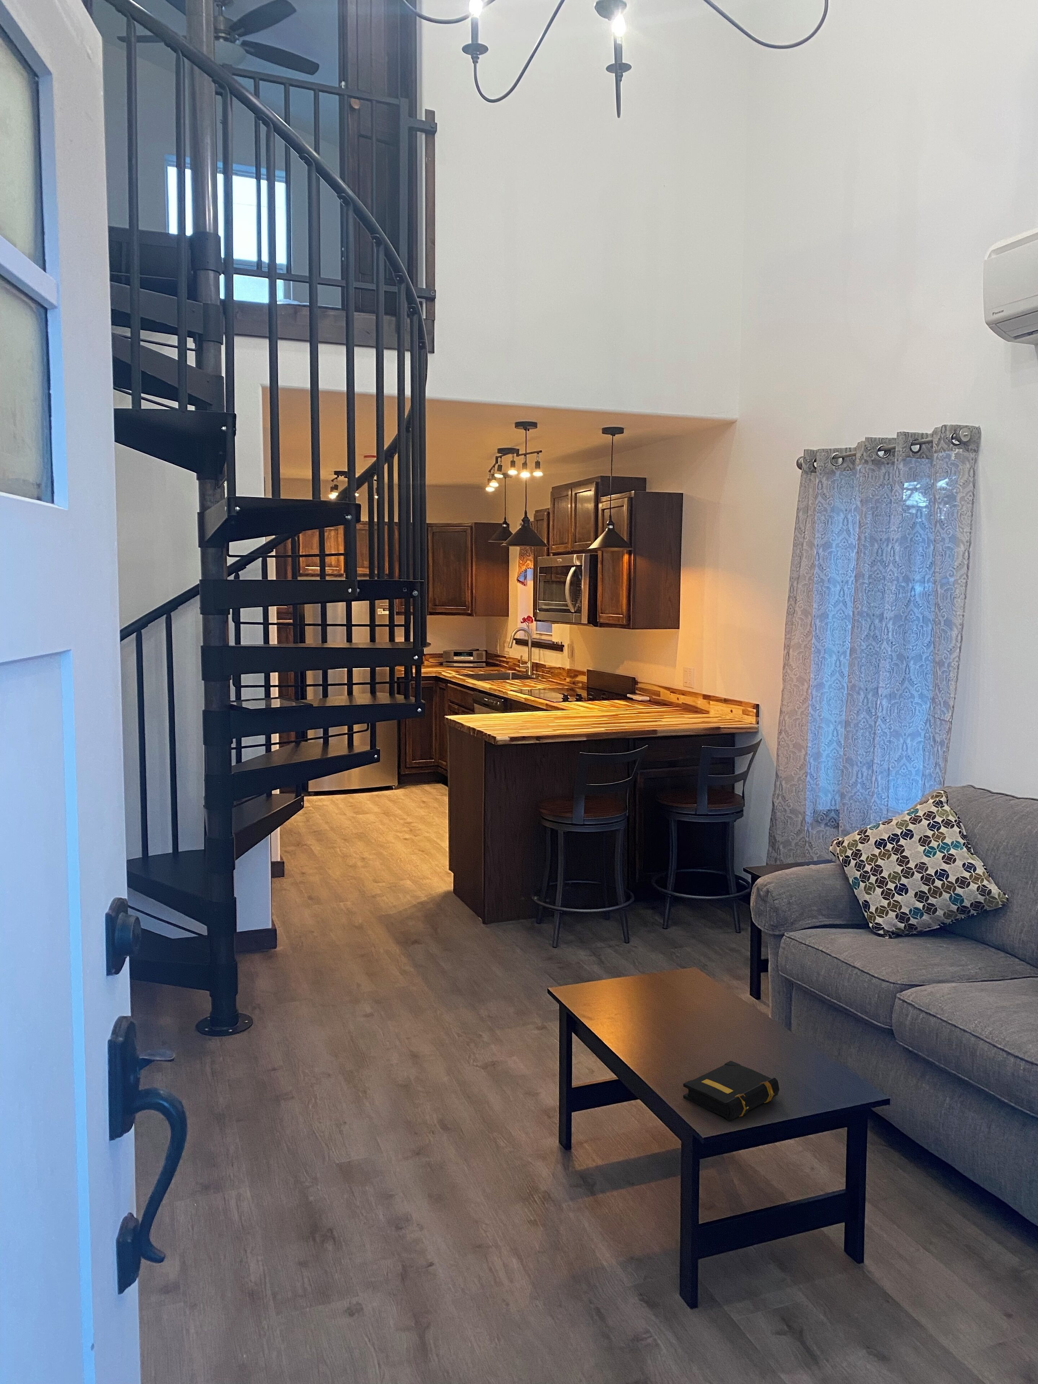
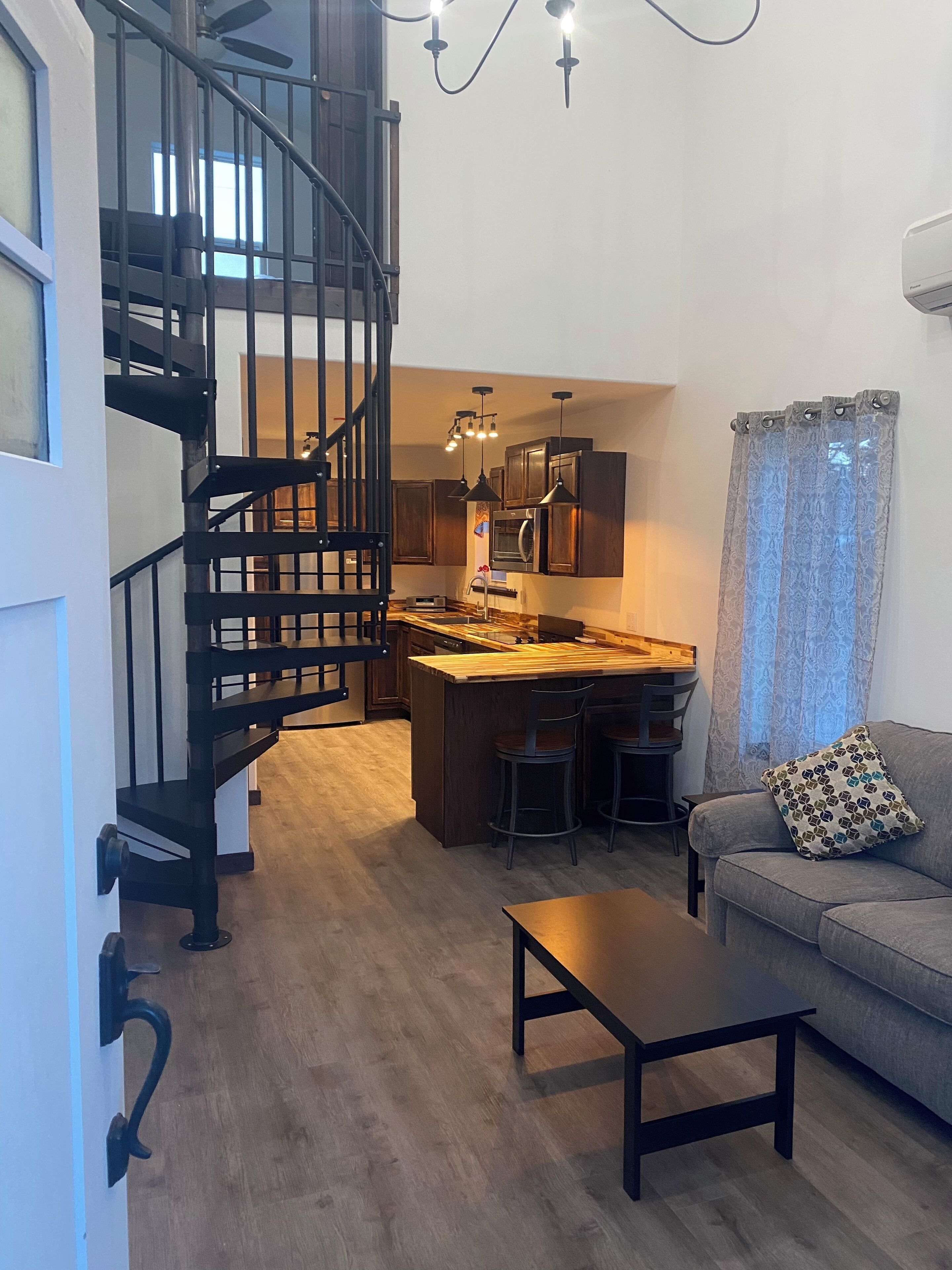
- book (737, 1086)
